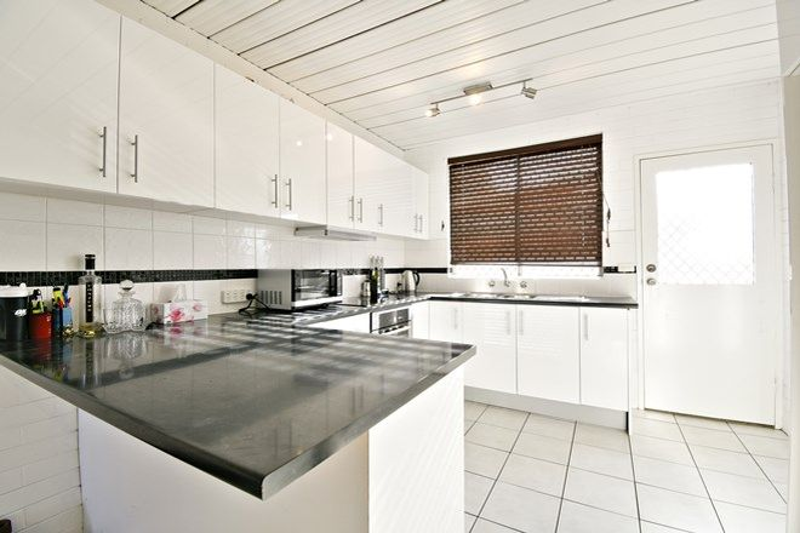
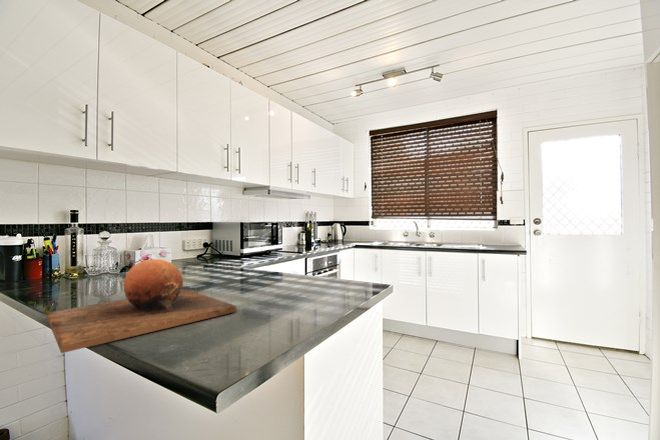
+ chopping board (144, 287)
